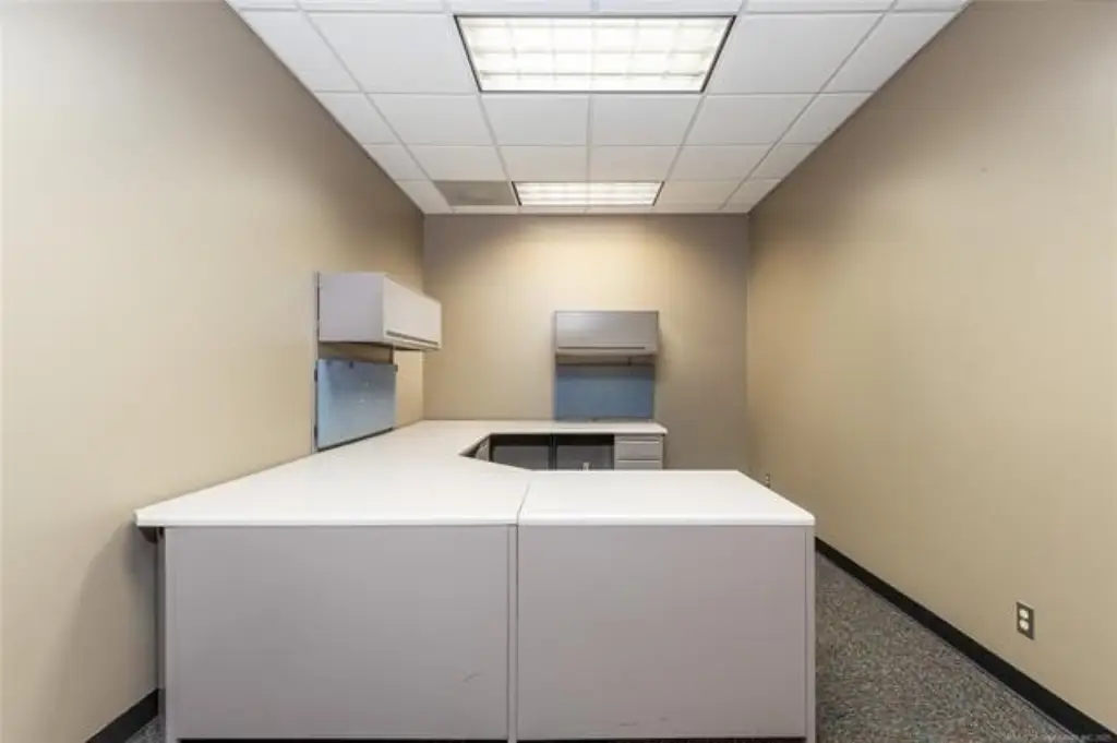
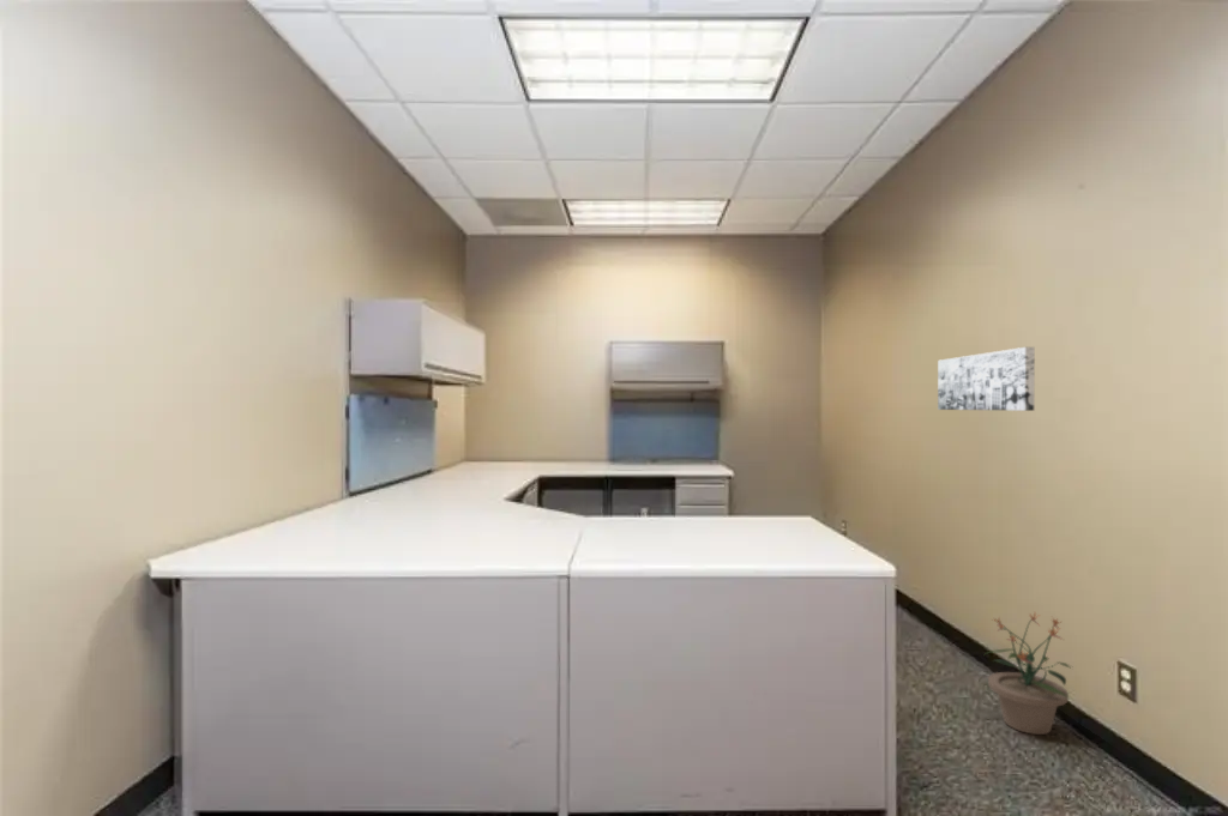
+ wall art (980, 382)
+ potted plant (1030, 670)
